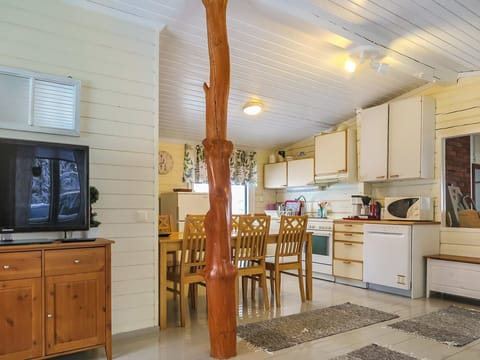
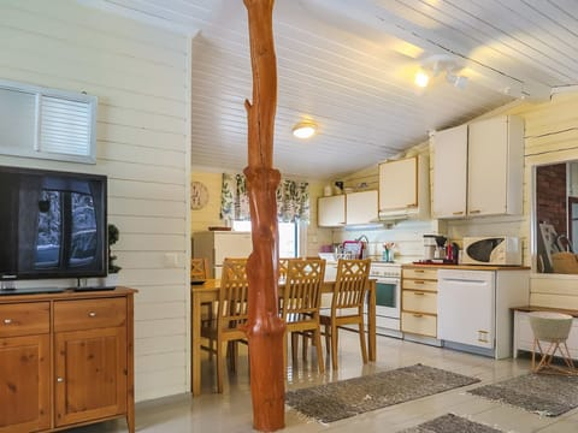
+ planter (550, 344)
